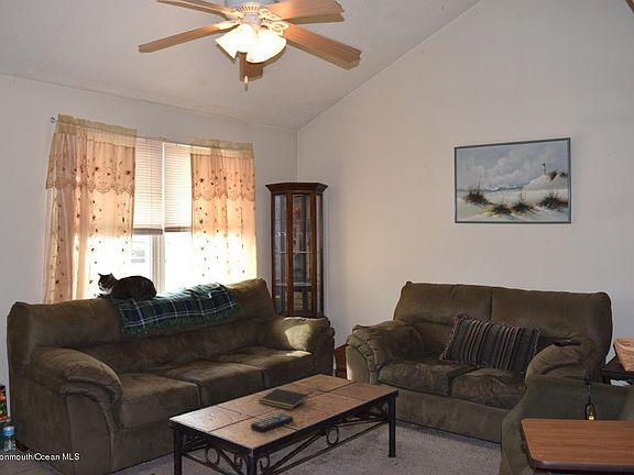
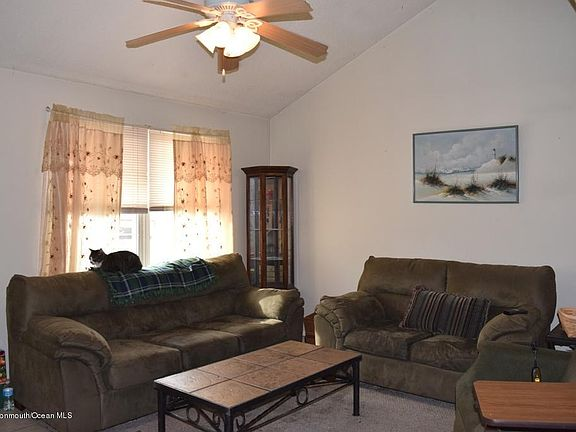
- remote control (272, 421)
- notepad (283, 398)
